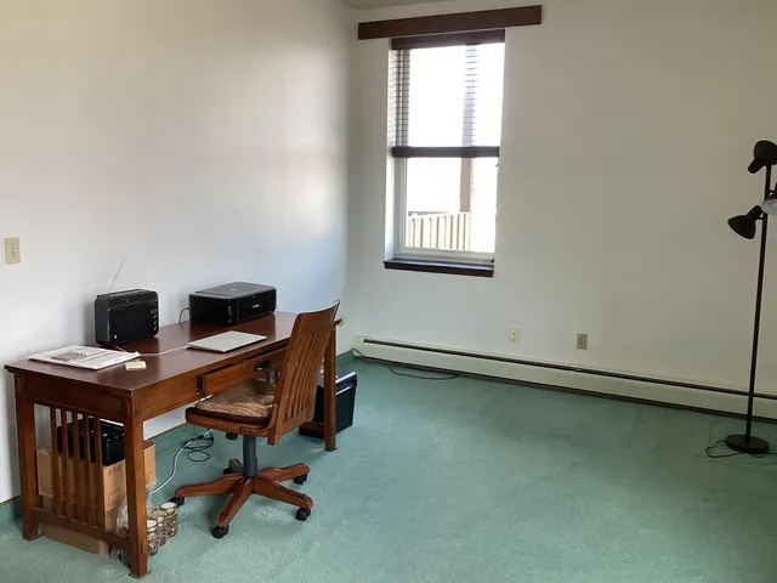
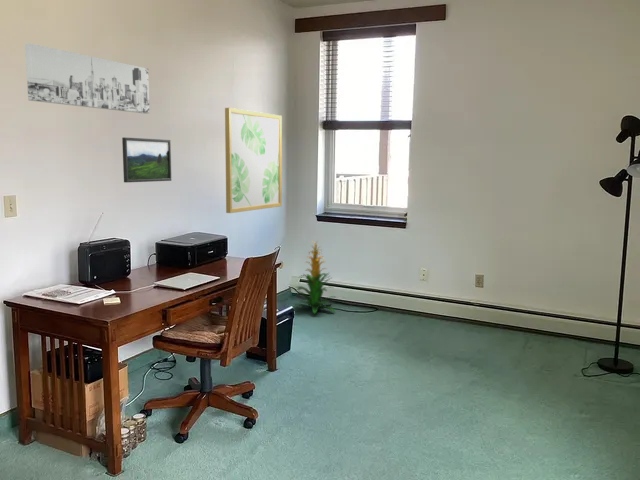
+ wall art (94, 82)
+ indoor plant (315, 274)
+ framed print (148, 160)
+ wall art (255, 161)
